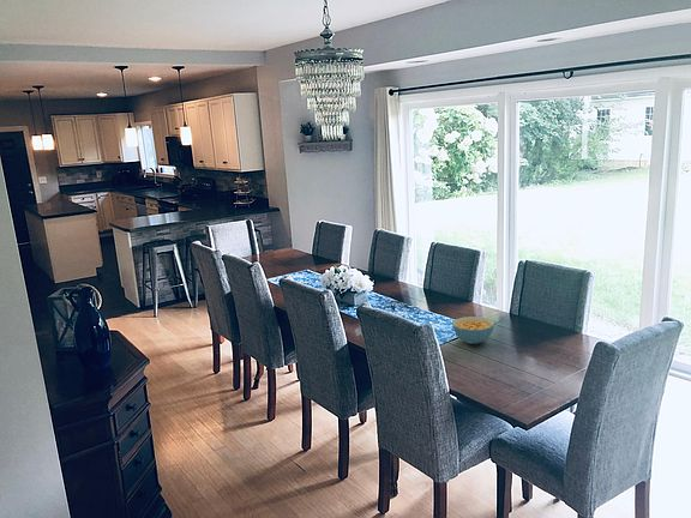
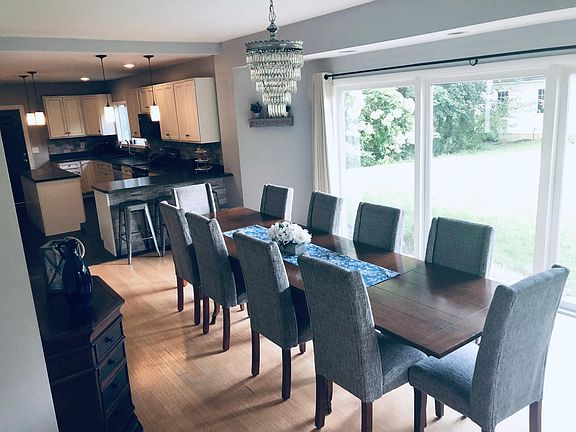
- cereal bowl (473, 332)
